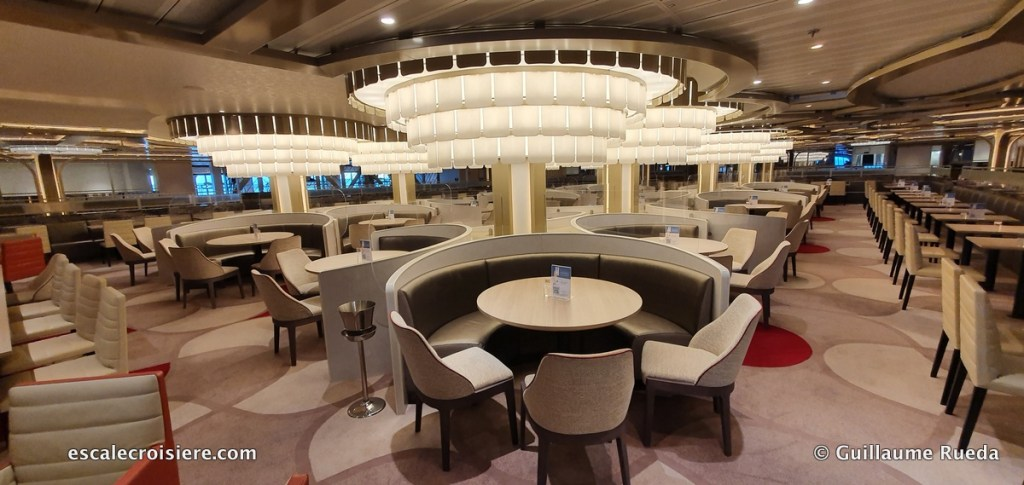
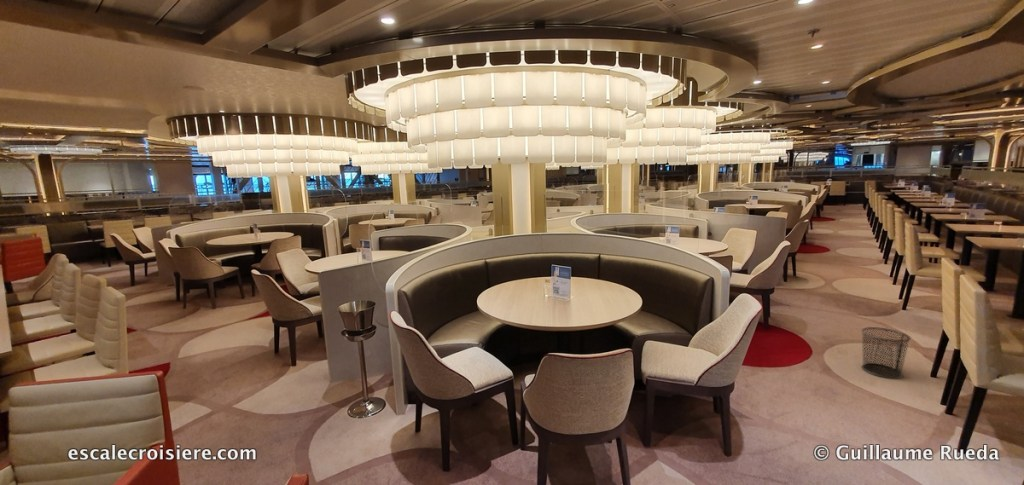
+ trash can (883, 352)
